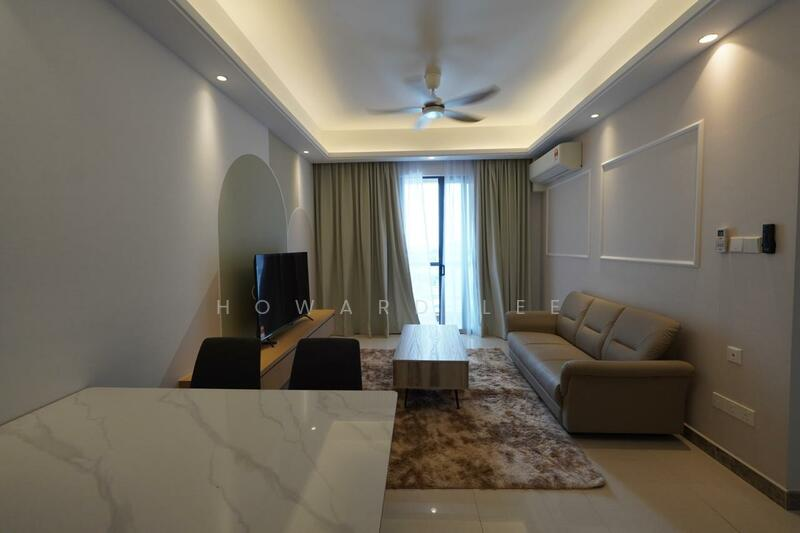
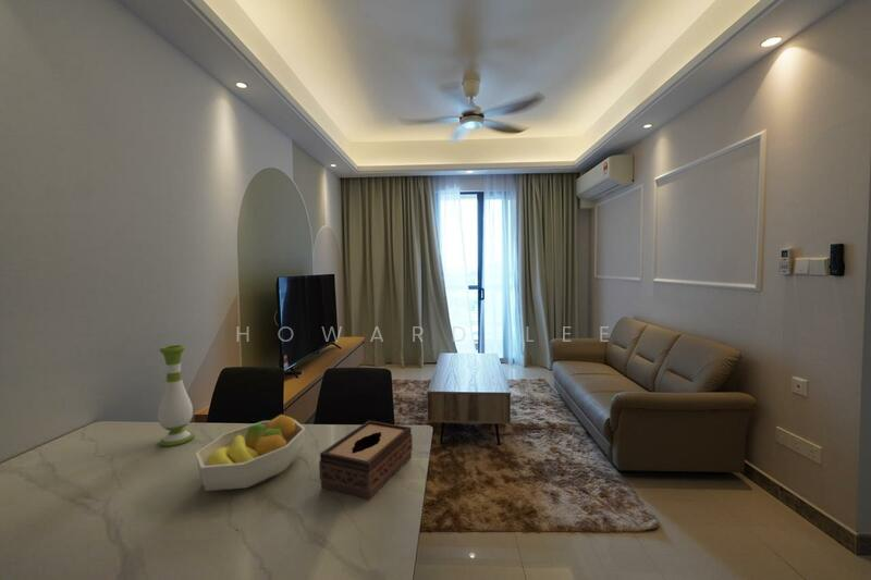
+ vase (174, 393)
+ tissue box (369, 455)
+ fruit bowl (254, 447)
